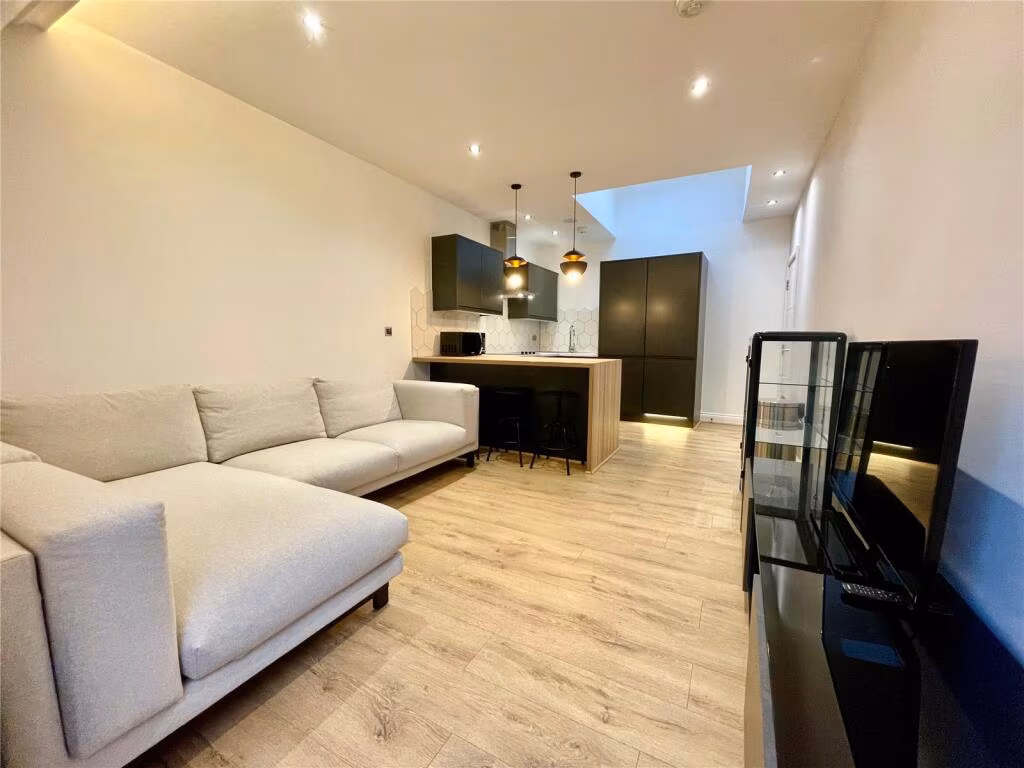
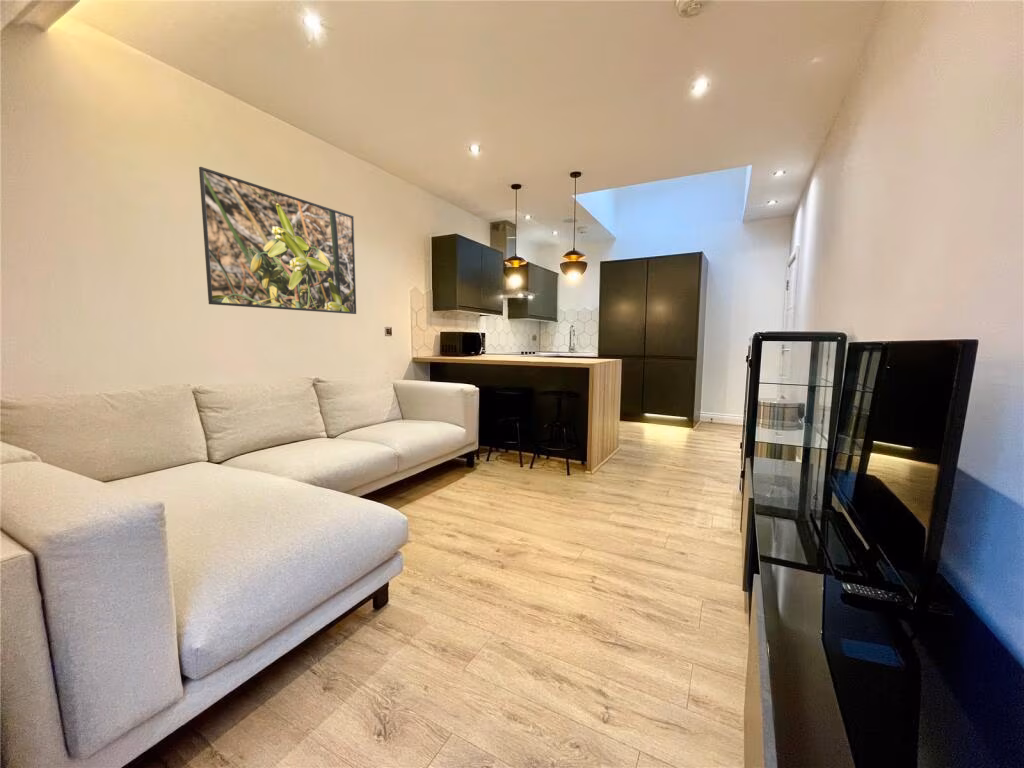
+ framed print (291, 253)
